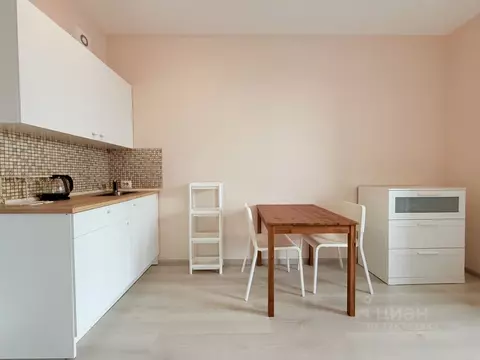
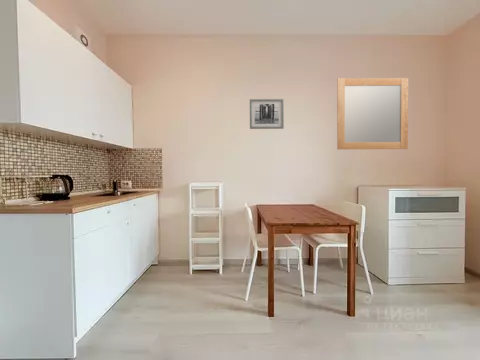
+ home mirror (372, 113)
+ wall art (266, 113)
